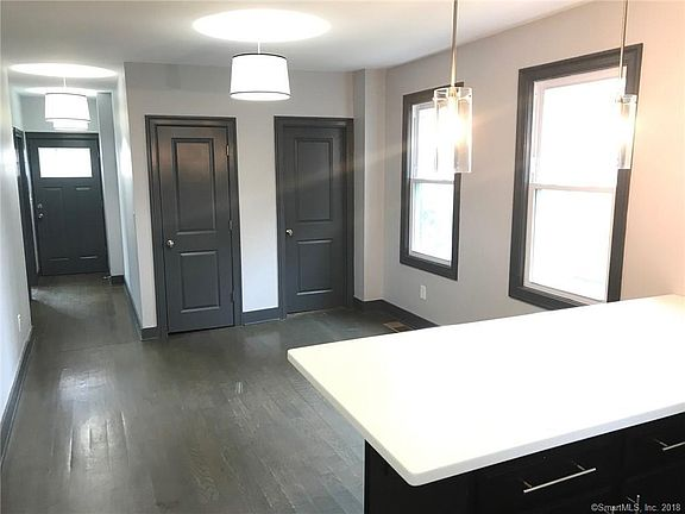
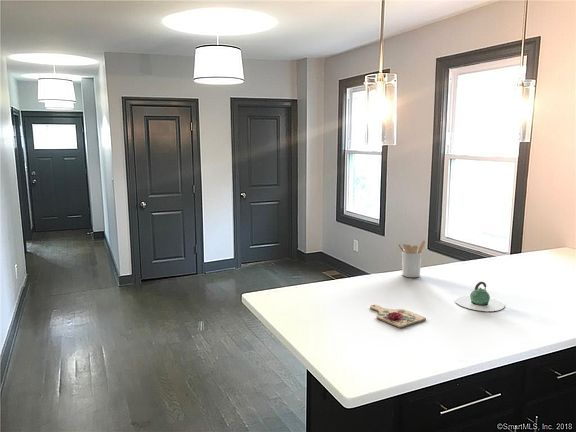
+ utensil holder (411, 258)
+ cutting board (391, 311)
+ teapot (480, 292)
